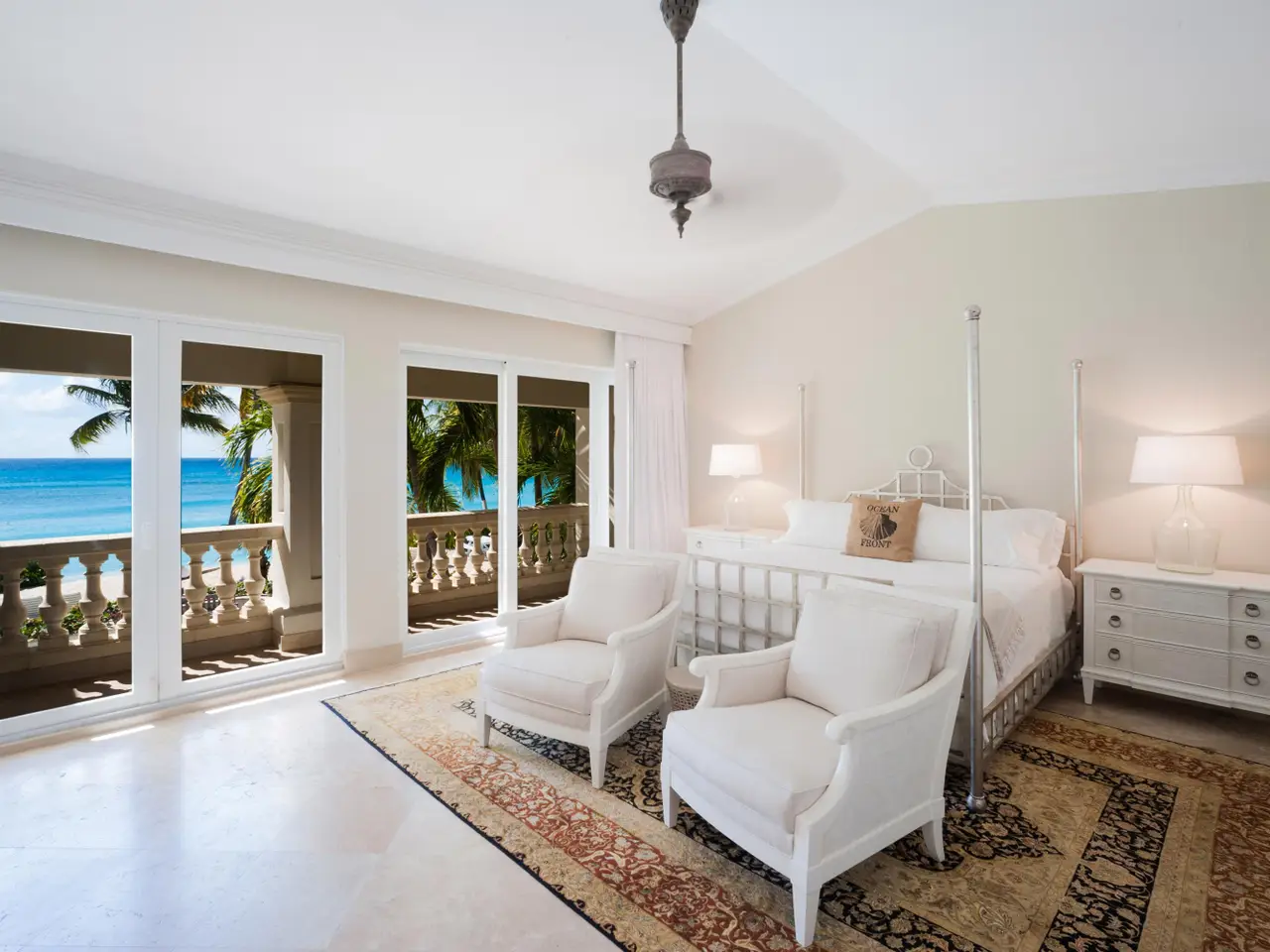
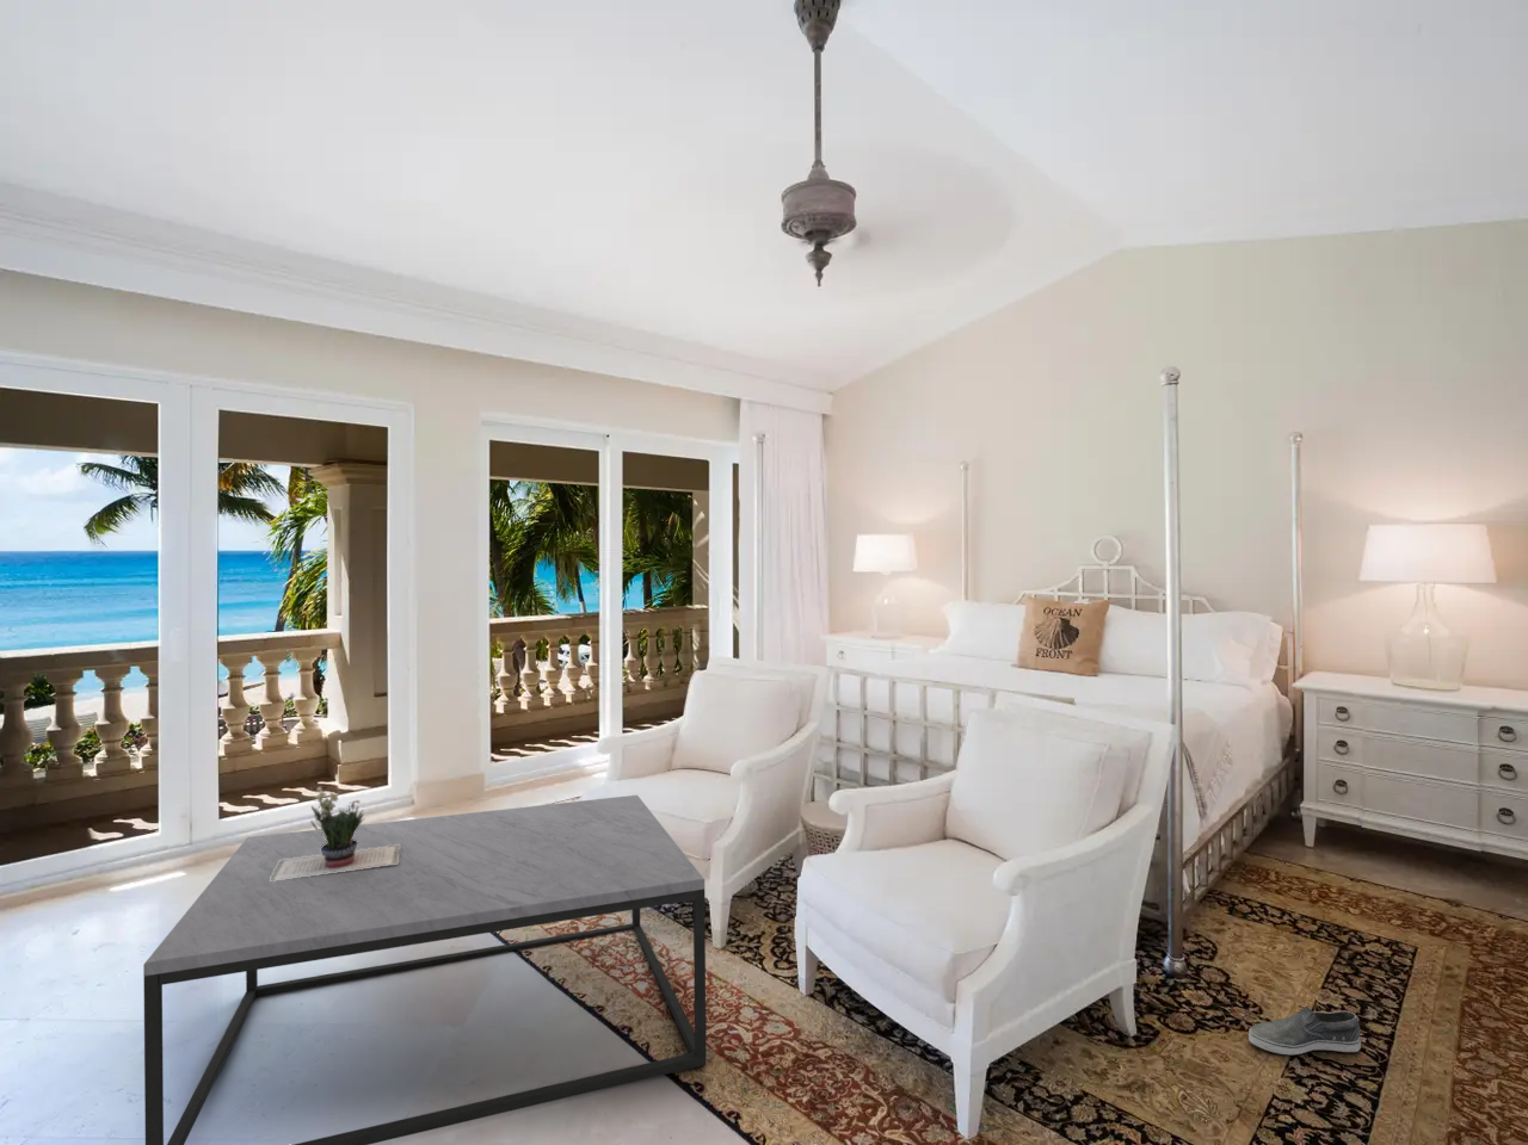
+ potted flower (338, 823)
+ shoe (1302, 1025)
+ coffee table (457, 936)
